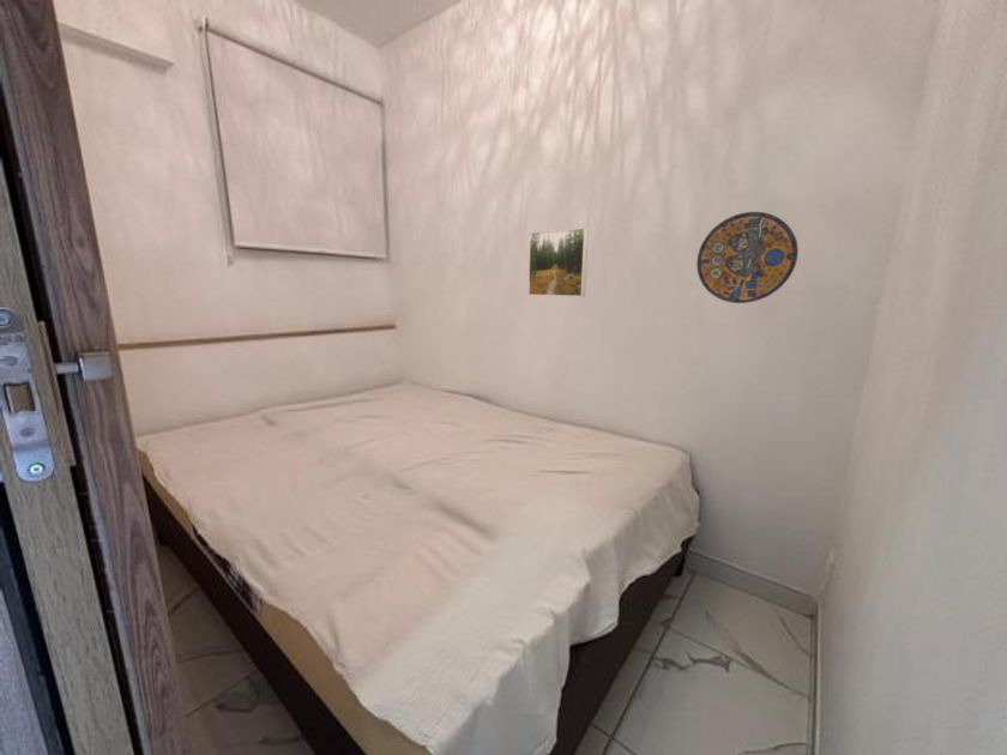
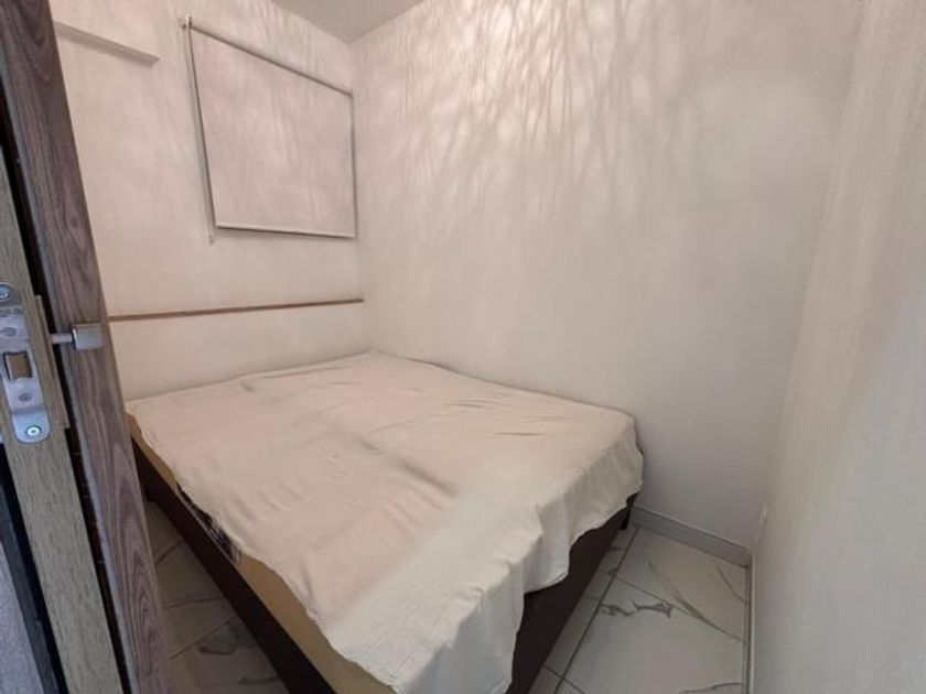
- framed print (556, 264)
- manhole cover (743, 258)
